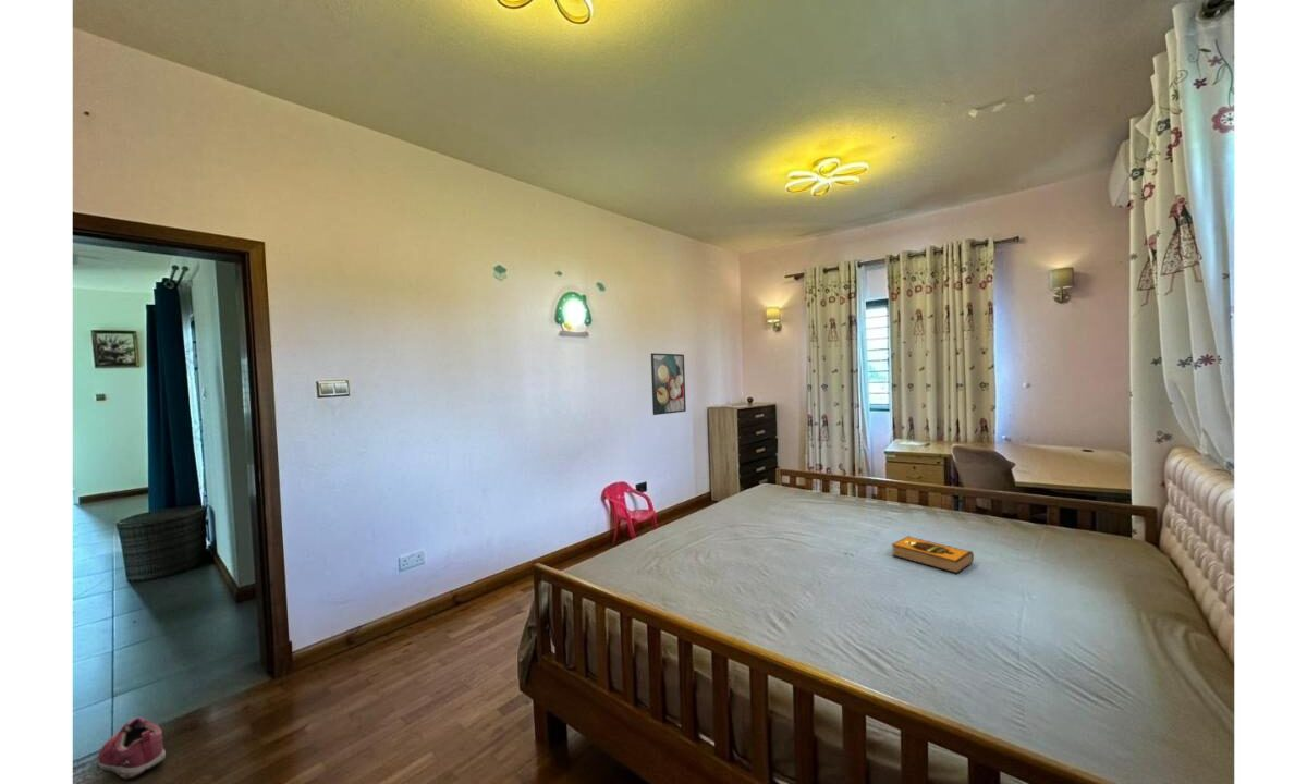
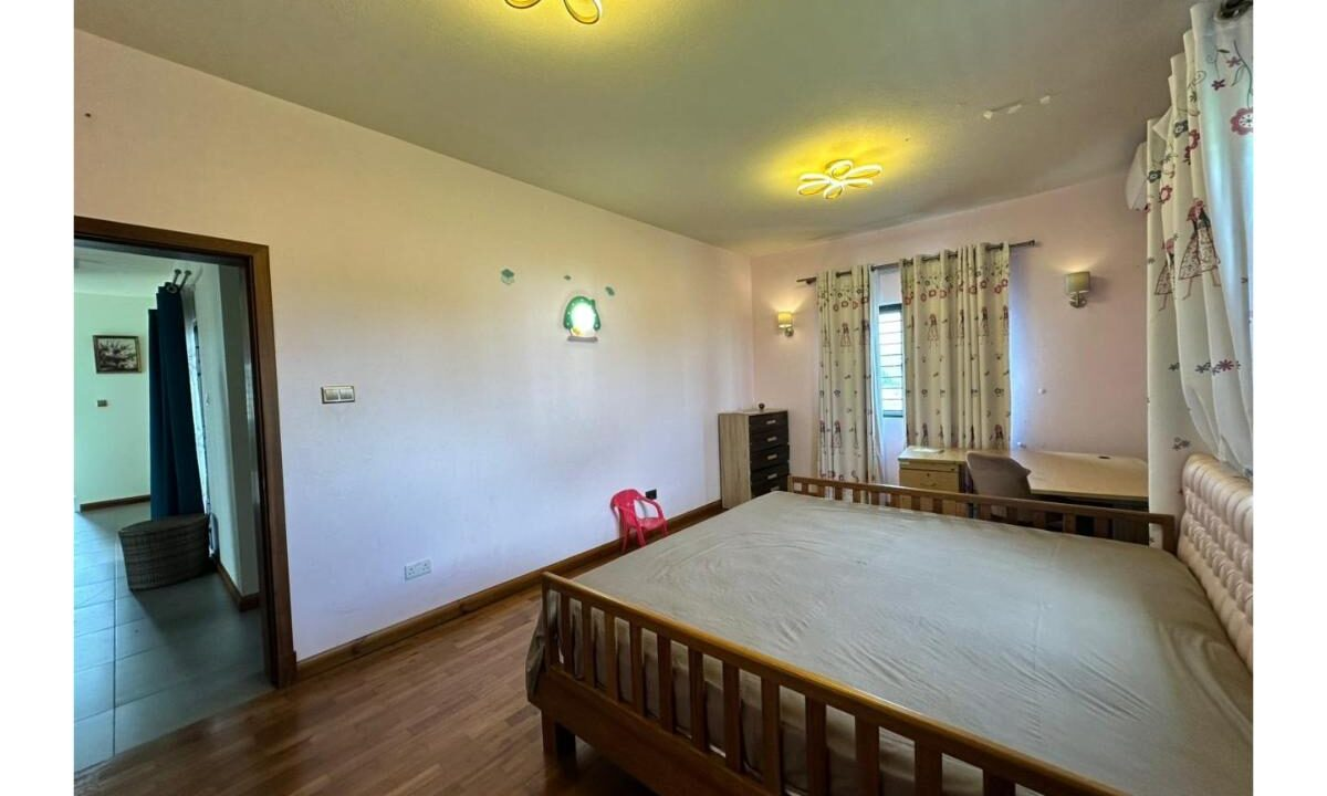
- hardback book (931, 552)
- shoe (131, 739)
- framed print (669, 383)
